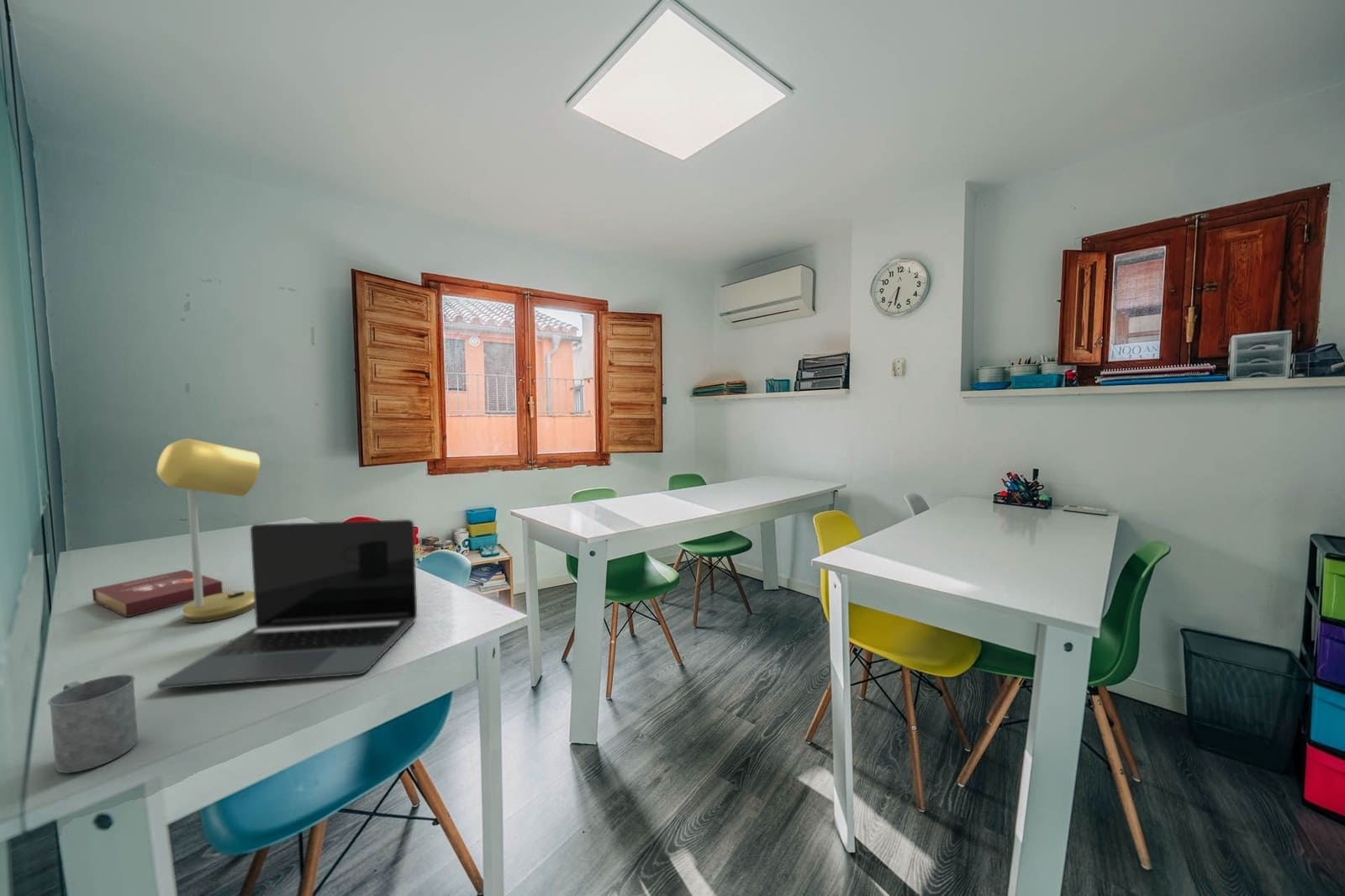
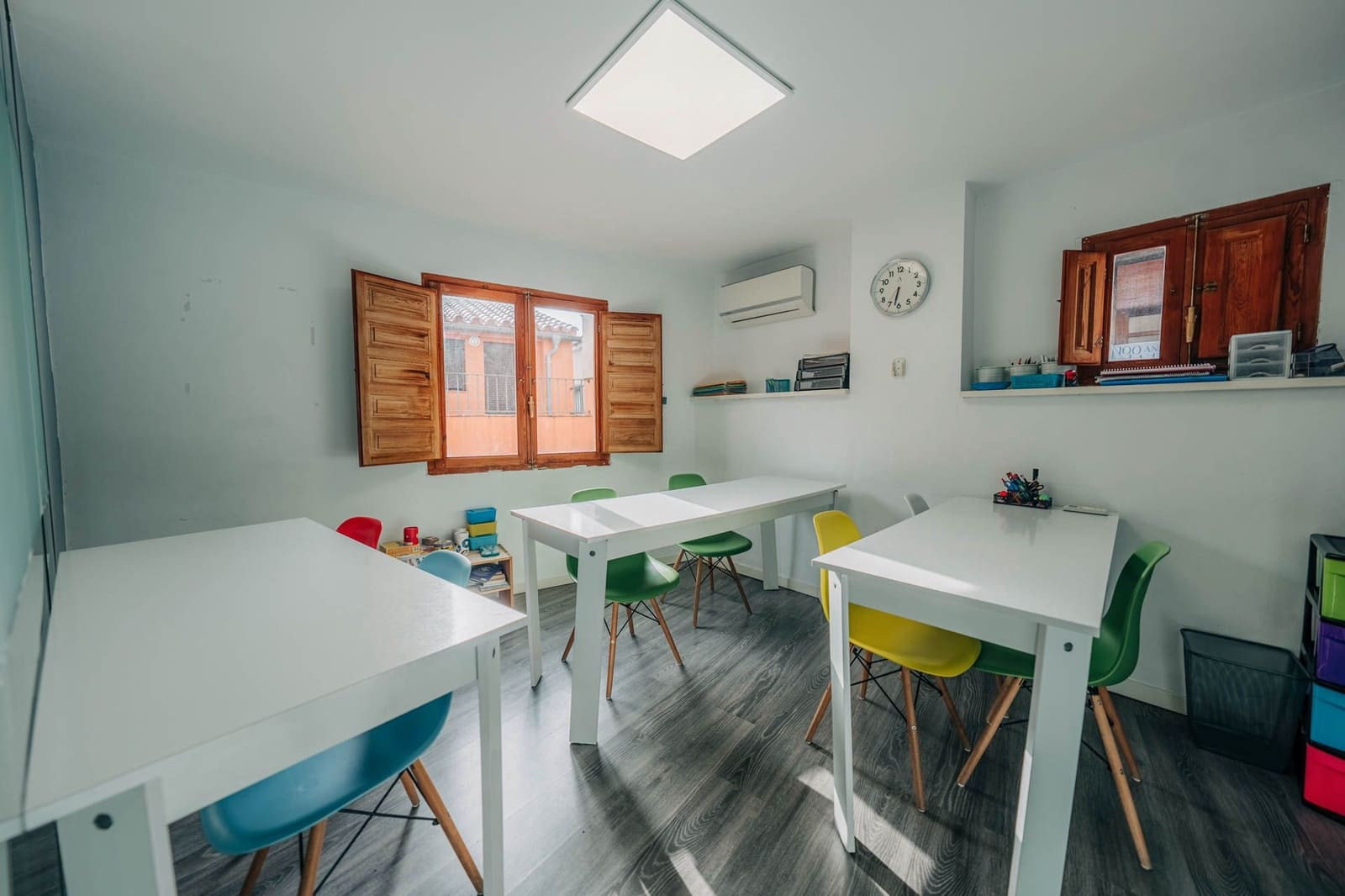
- mug (89, 719)
- laptop (303, 593)
- book (159, 591)
- desk lamp (198, 525)
